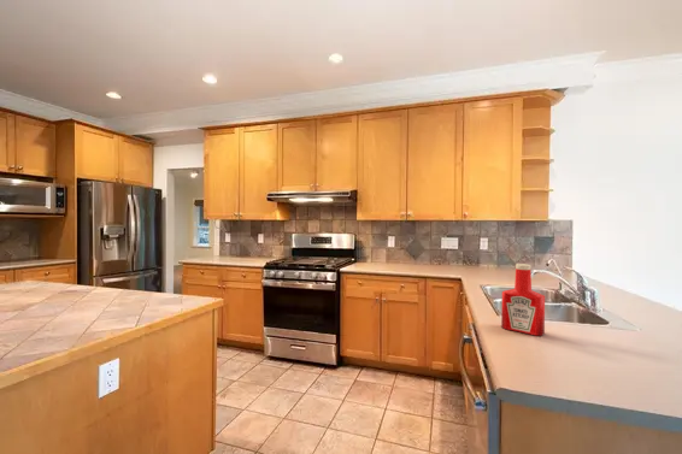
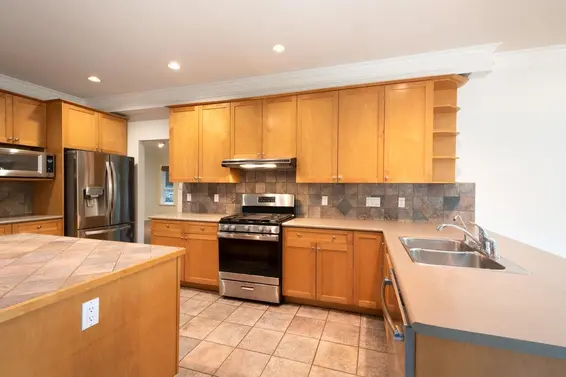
- soap bottle (522, 297)
